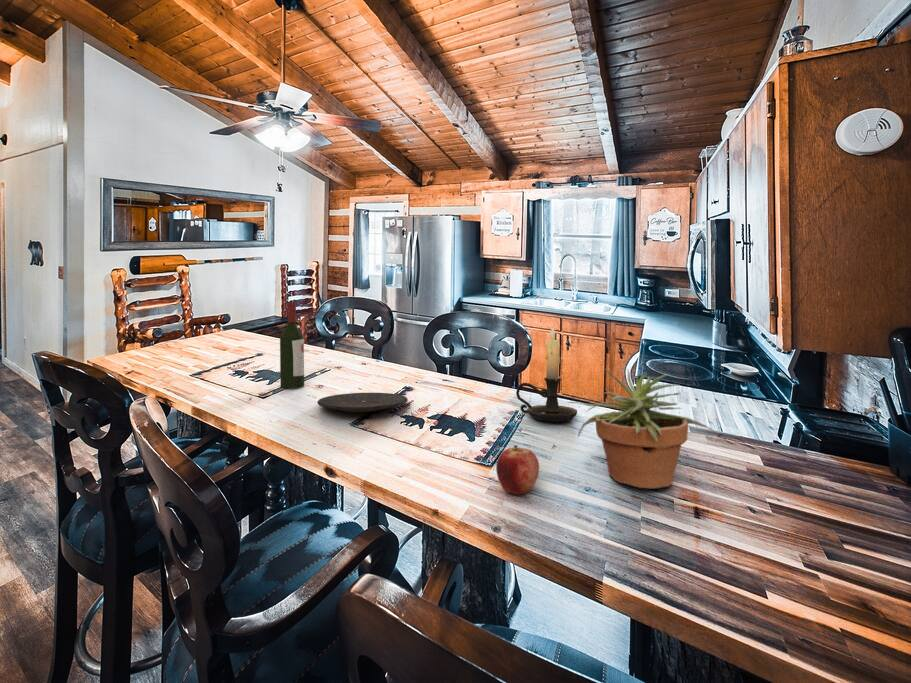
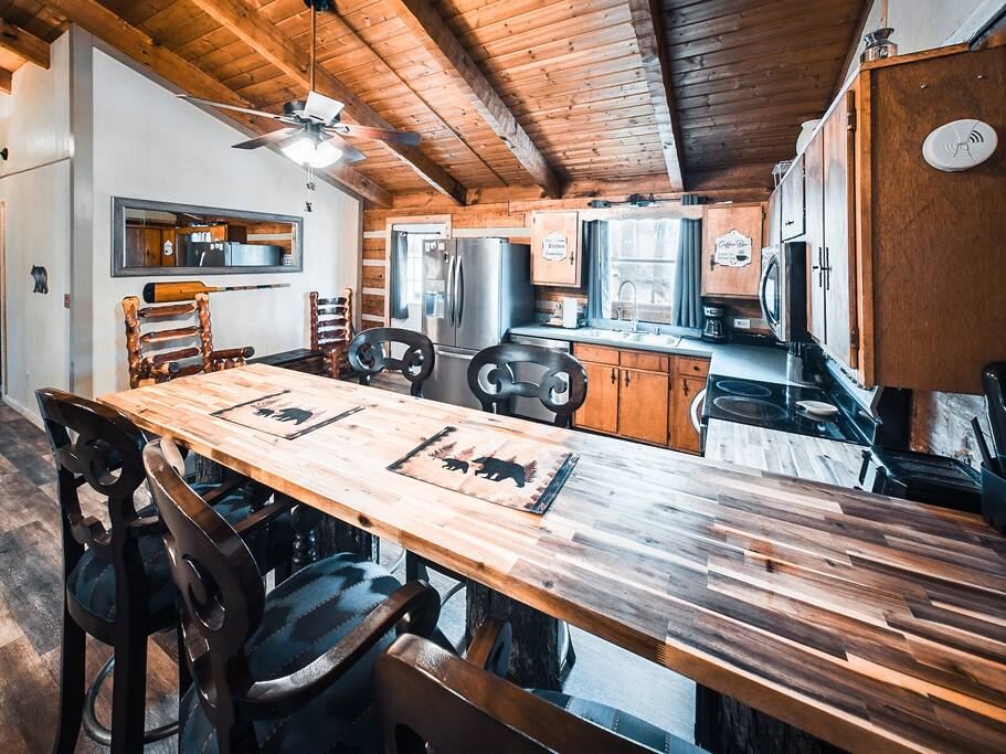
- apple (517, 468)
- plate (363, 403)
- potted plant (639, 423)
- wine bottle (292, 344)
- candle holder (546, 371)
